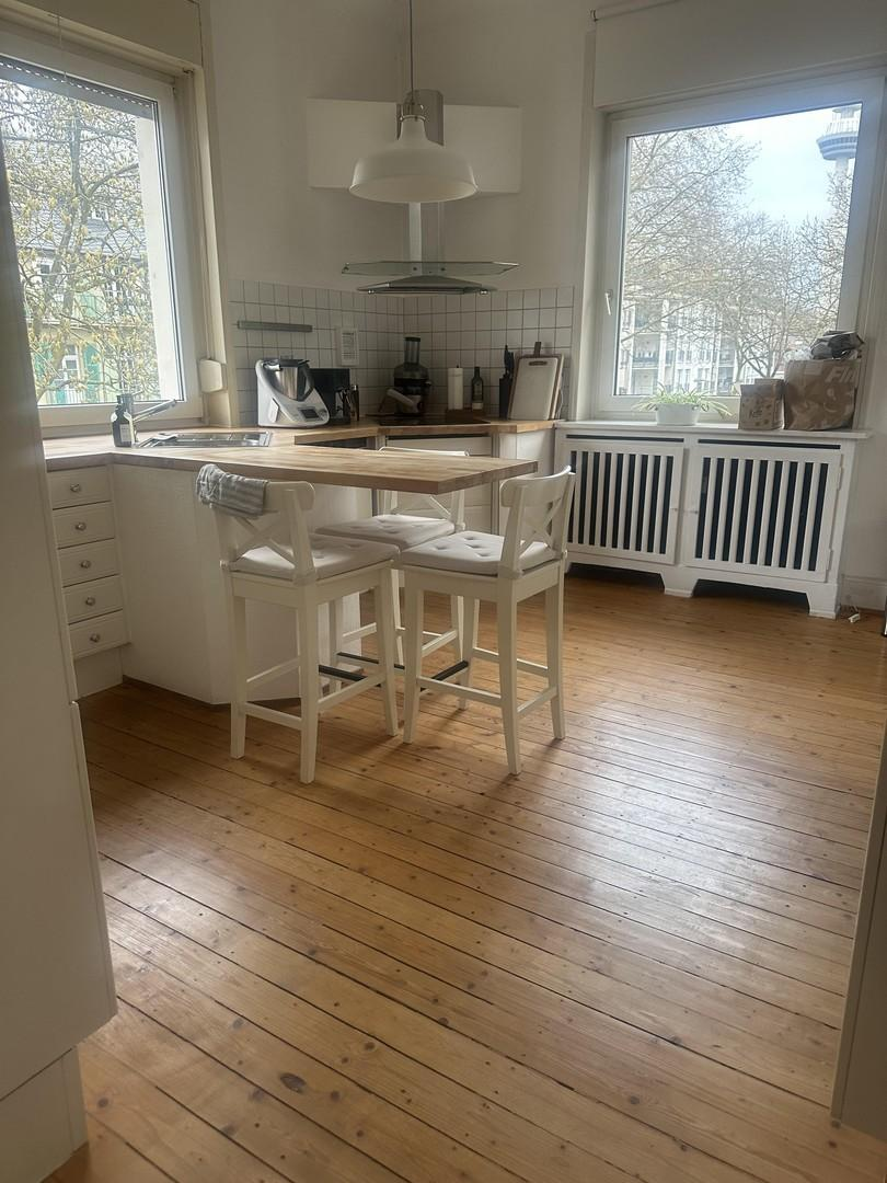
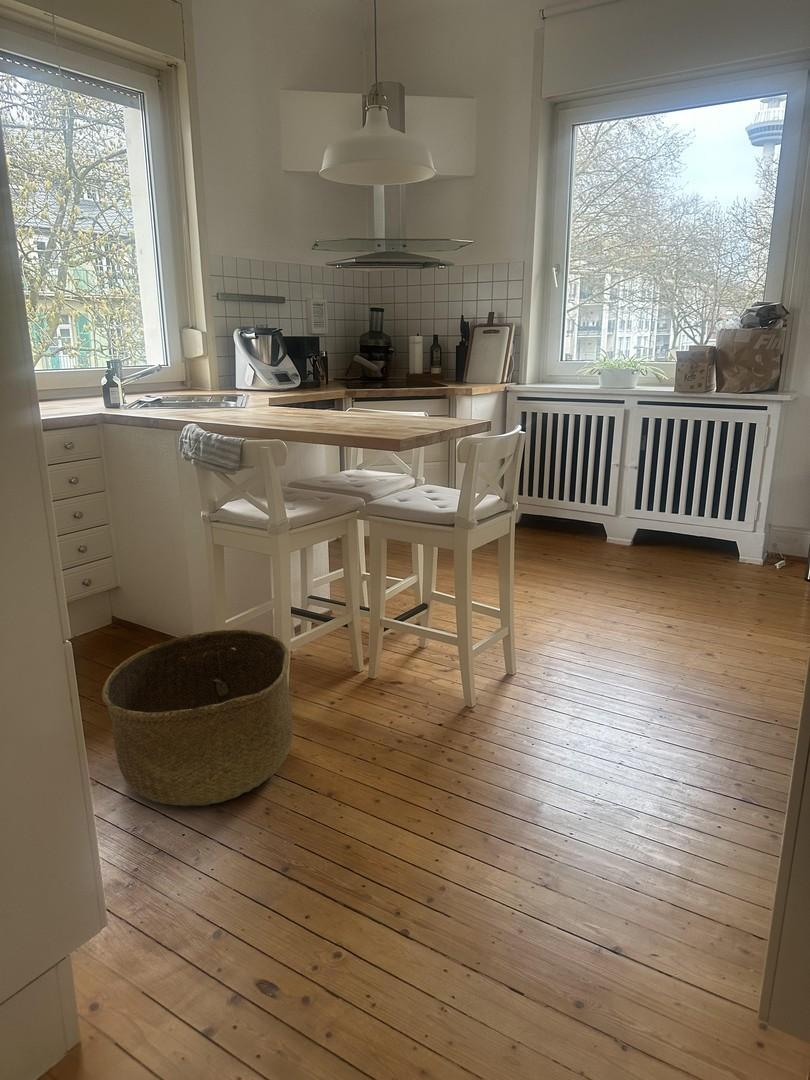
+ basket (206, 714)
